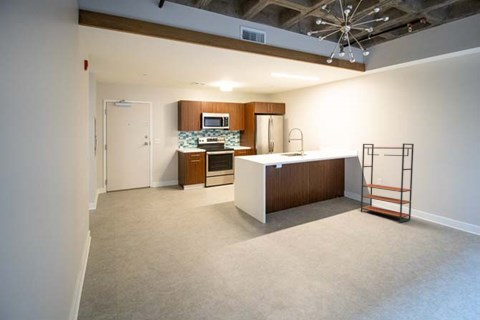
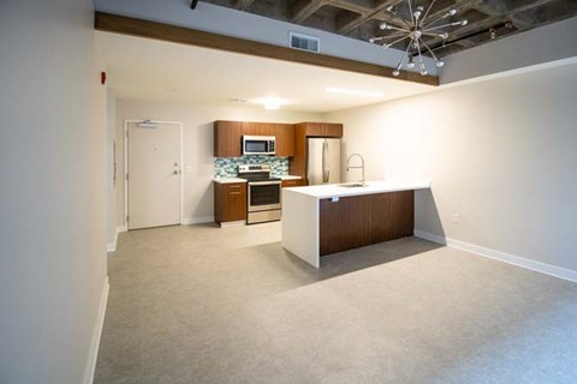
- bookshelf (385, 186)
